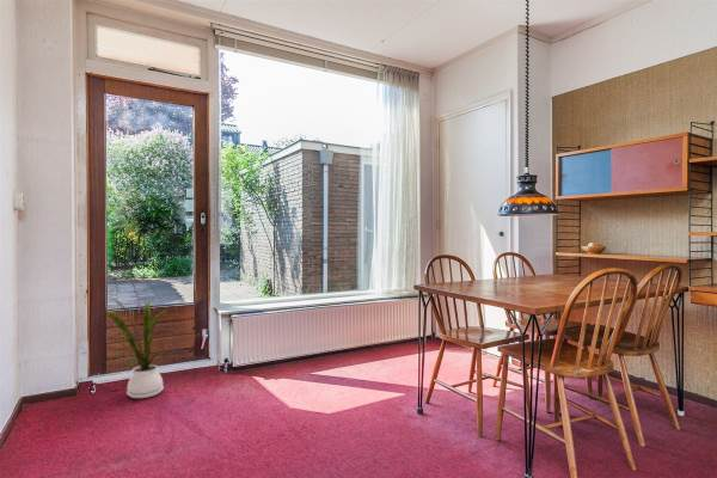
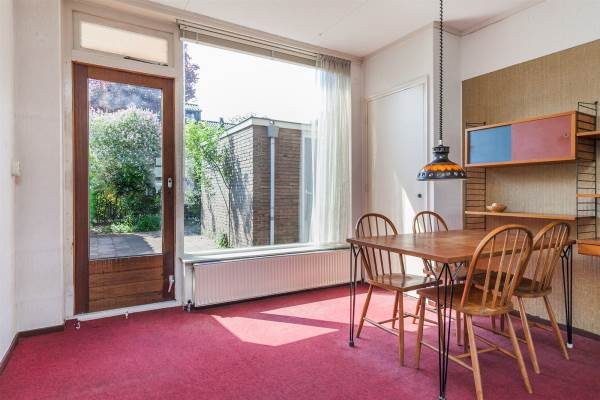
- house plant (140, 343)
